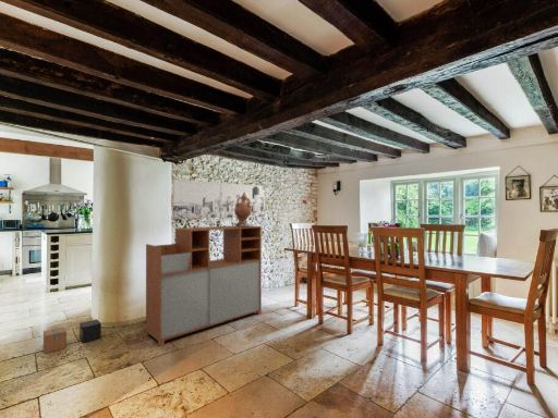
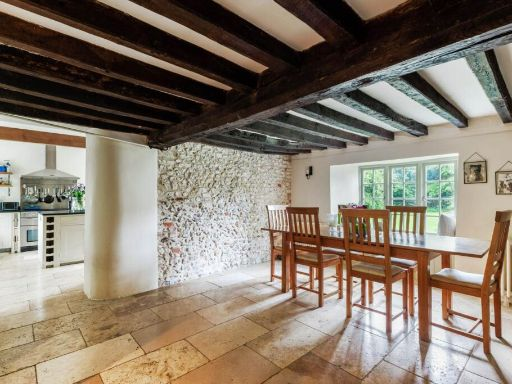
- wall art (223, 199)
- storage cabinet (208, 275)
- cardboard box (80, 334)
- lidded ewer (242, 208)
